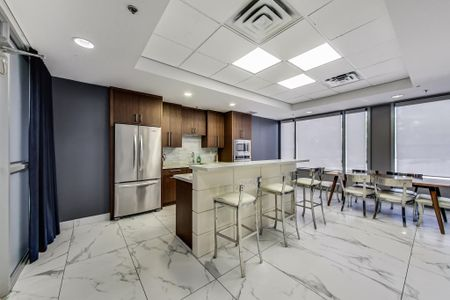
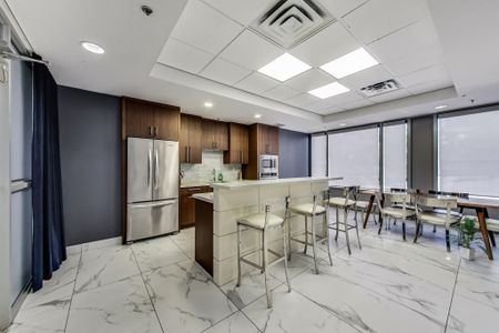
+ indoor plant (468, 238)
